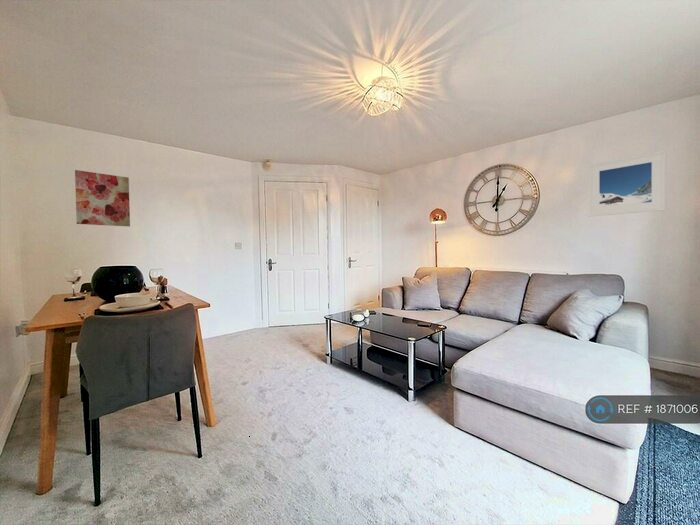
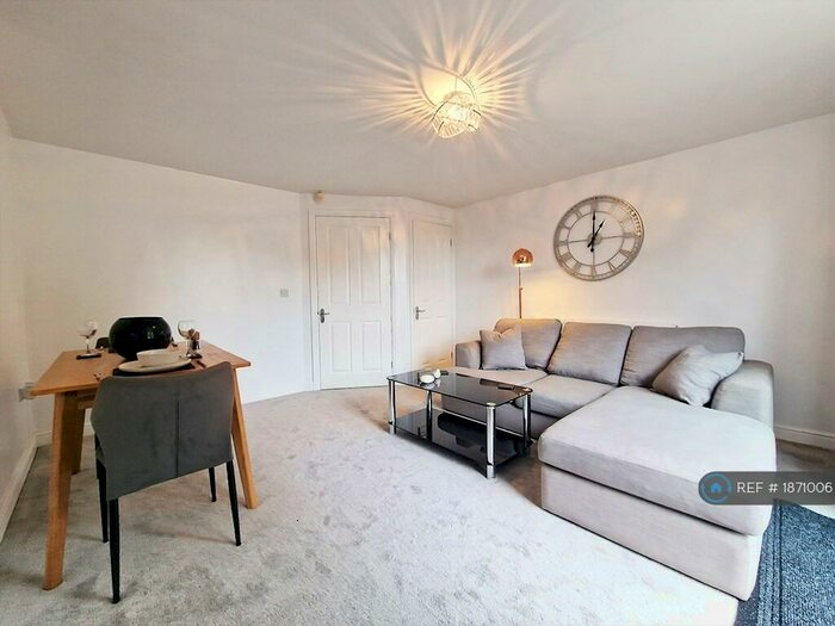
- wall art (103, 199)
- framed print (624, 185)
